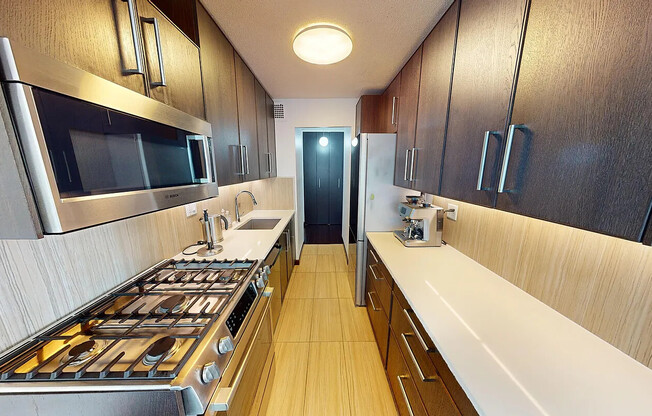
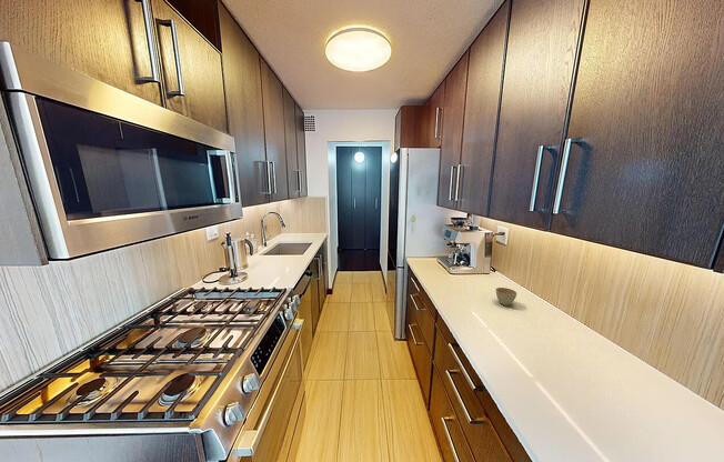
+ flower pot (505, 297)
